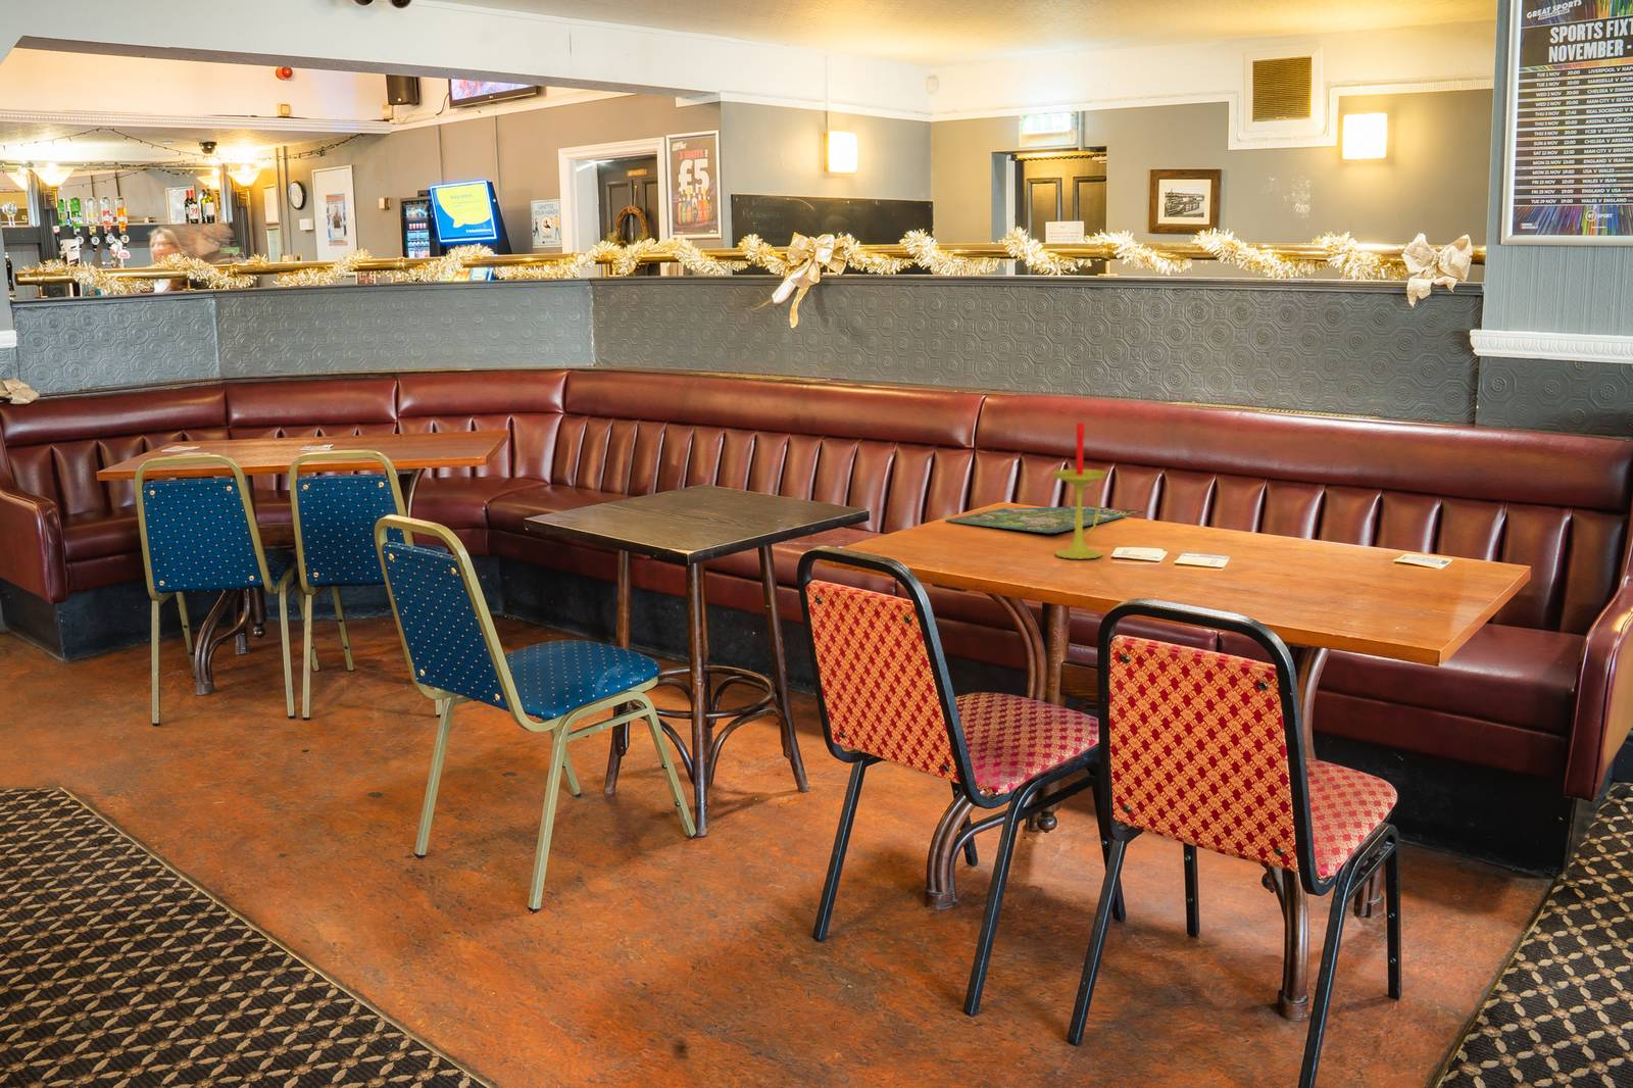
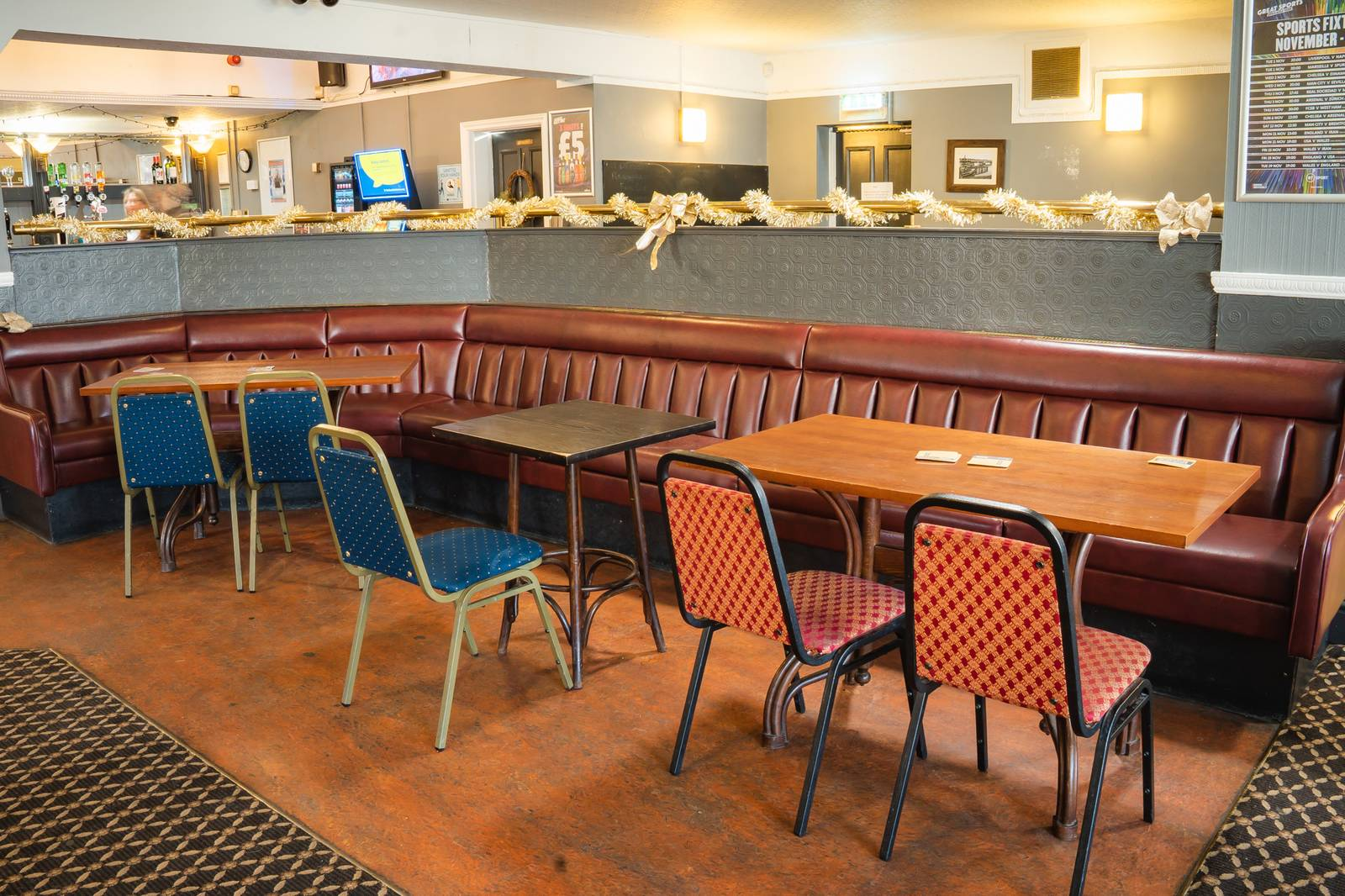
- board game (1045, 515)
- candle (1079, 487)
